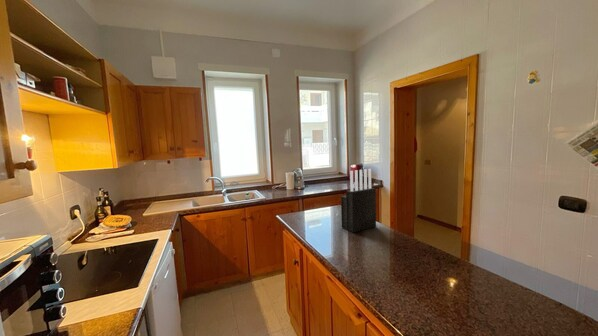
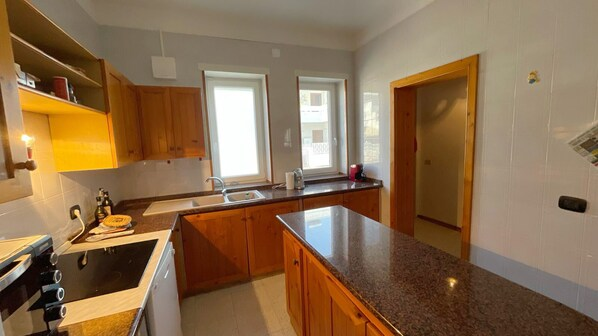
- knife block (357, 198)
